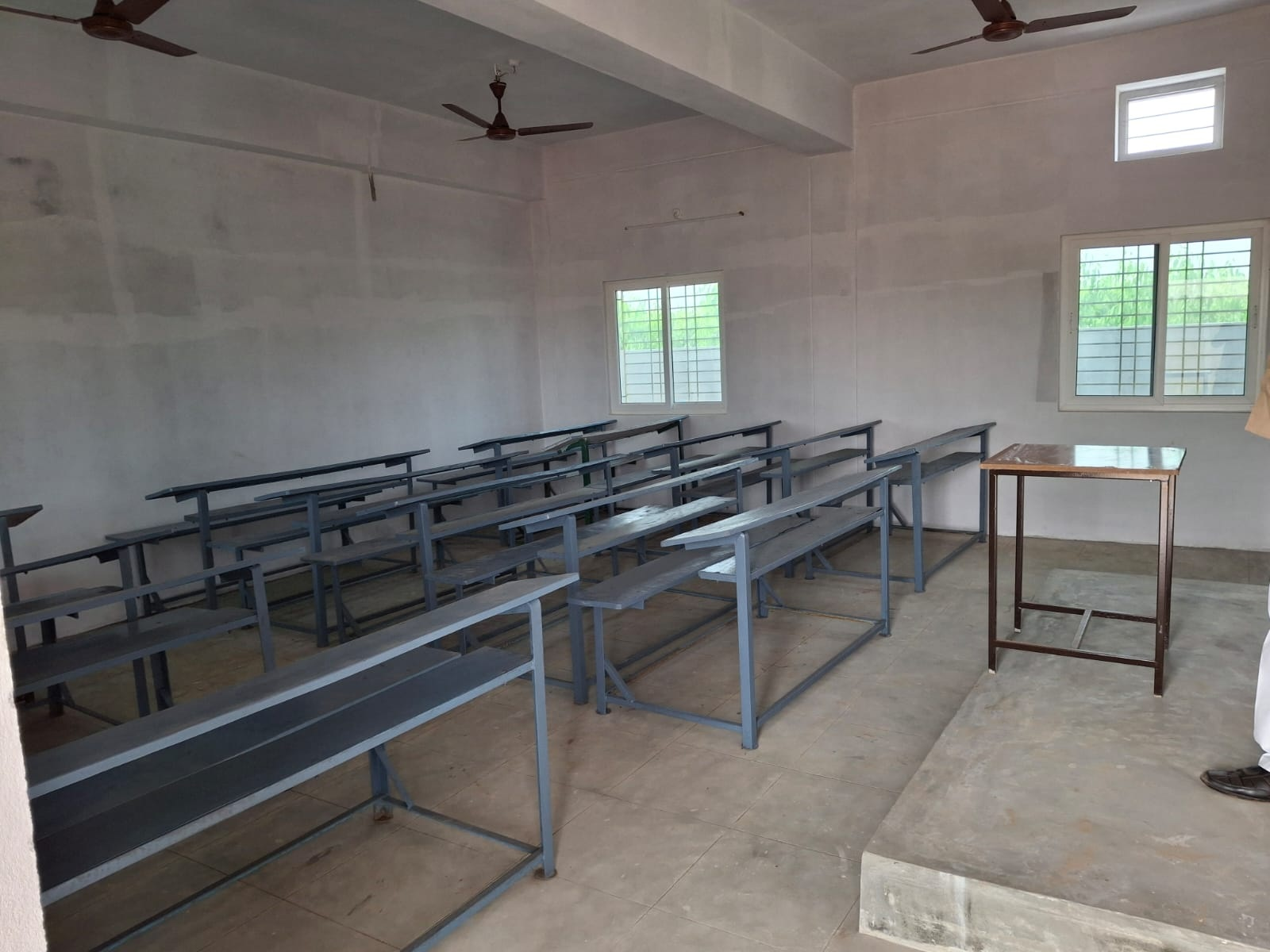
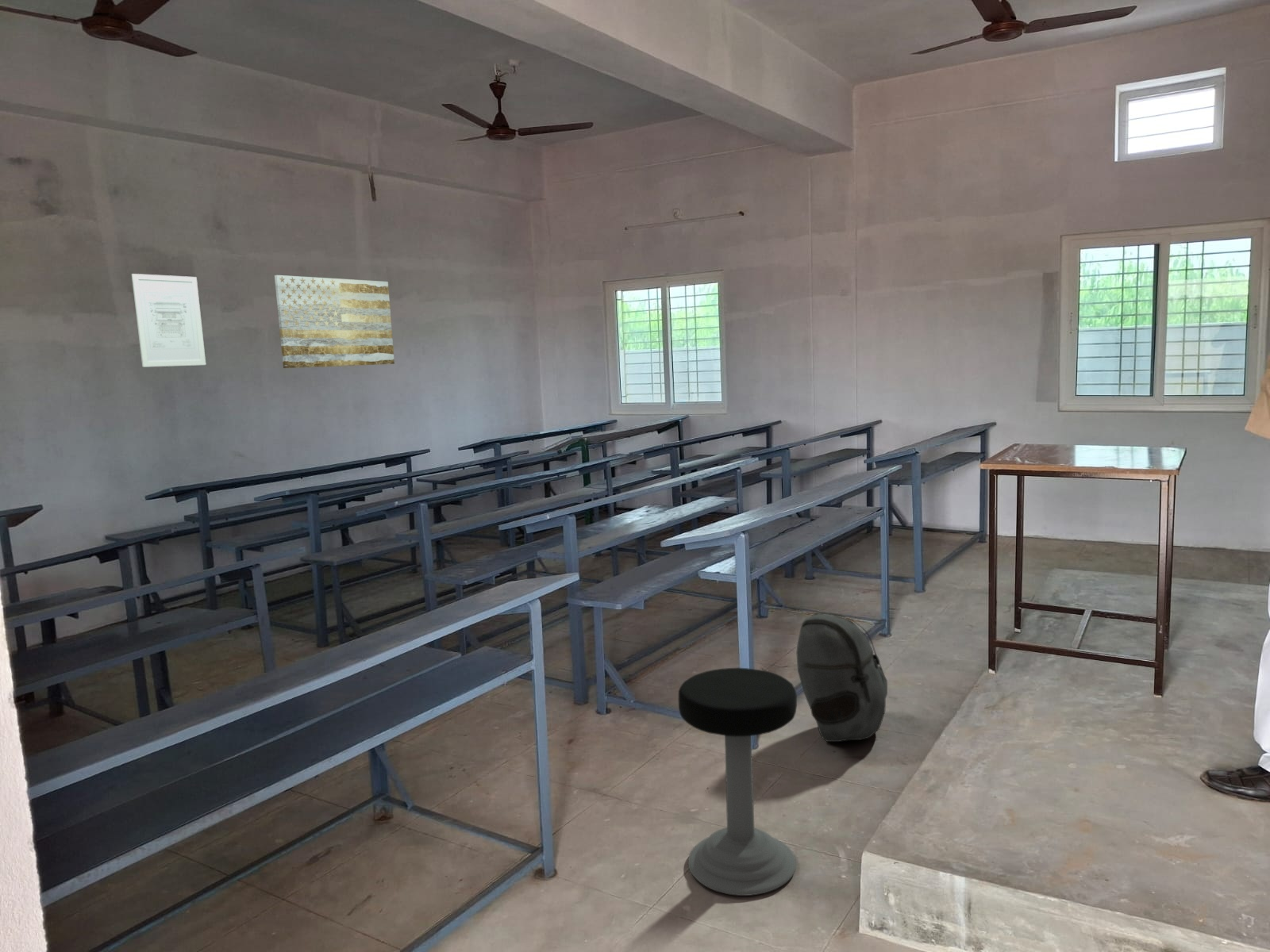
+ wall art (338, 322)
+ backpack (844, 675)
+ stool (739, 777)
+ wall art (170, 321)
